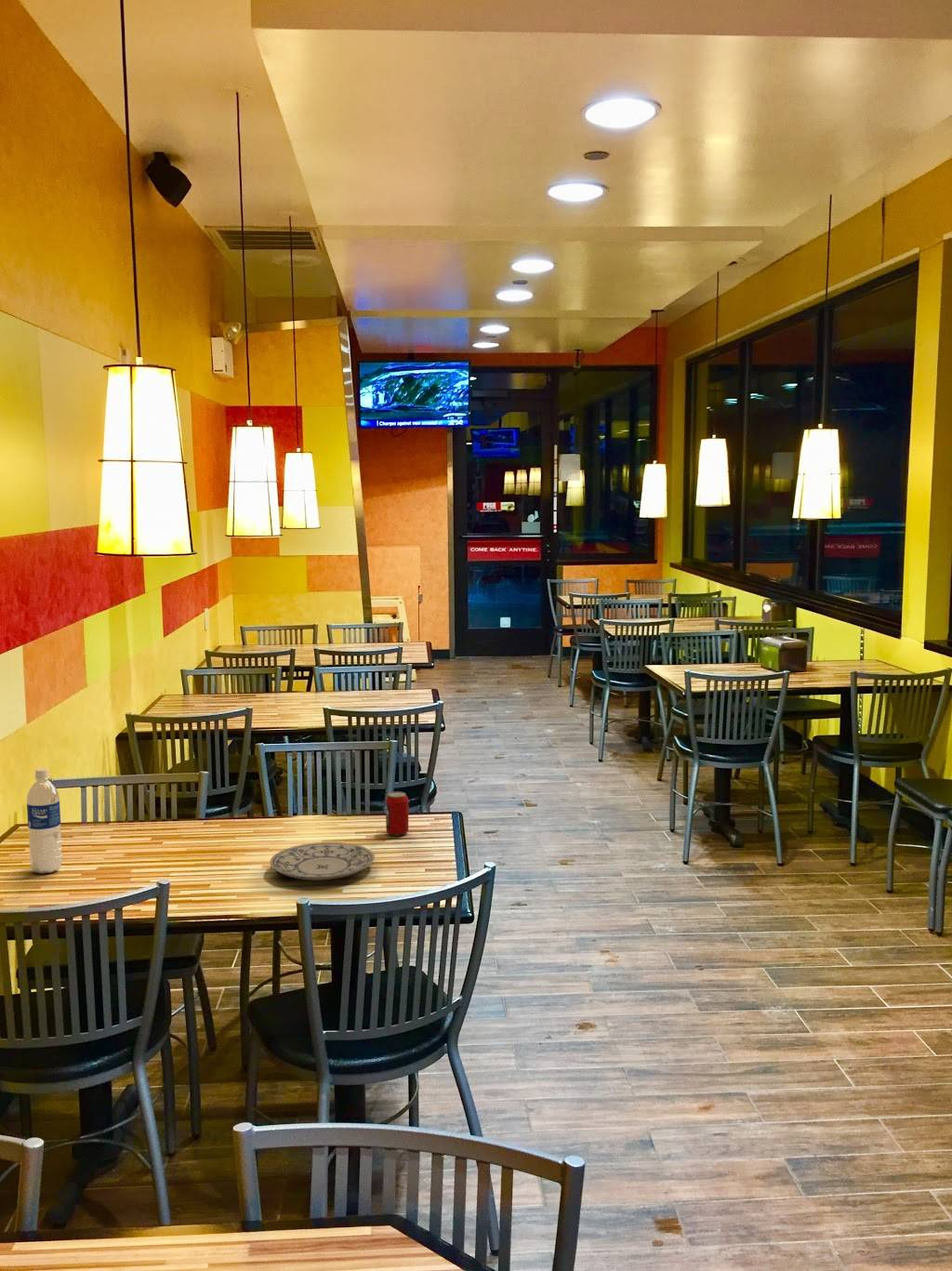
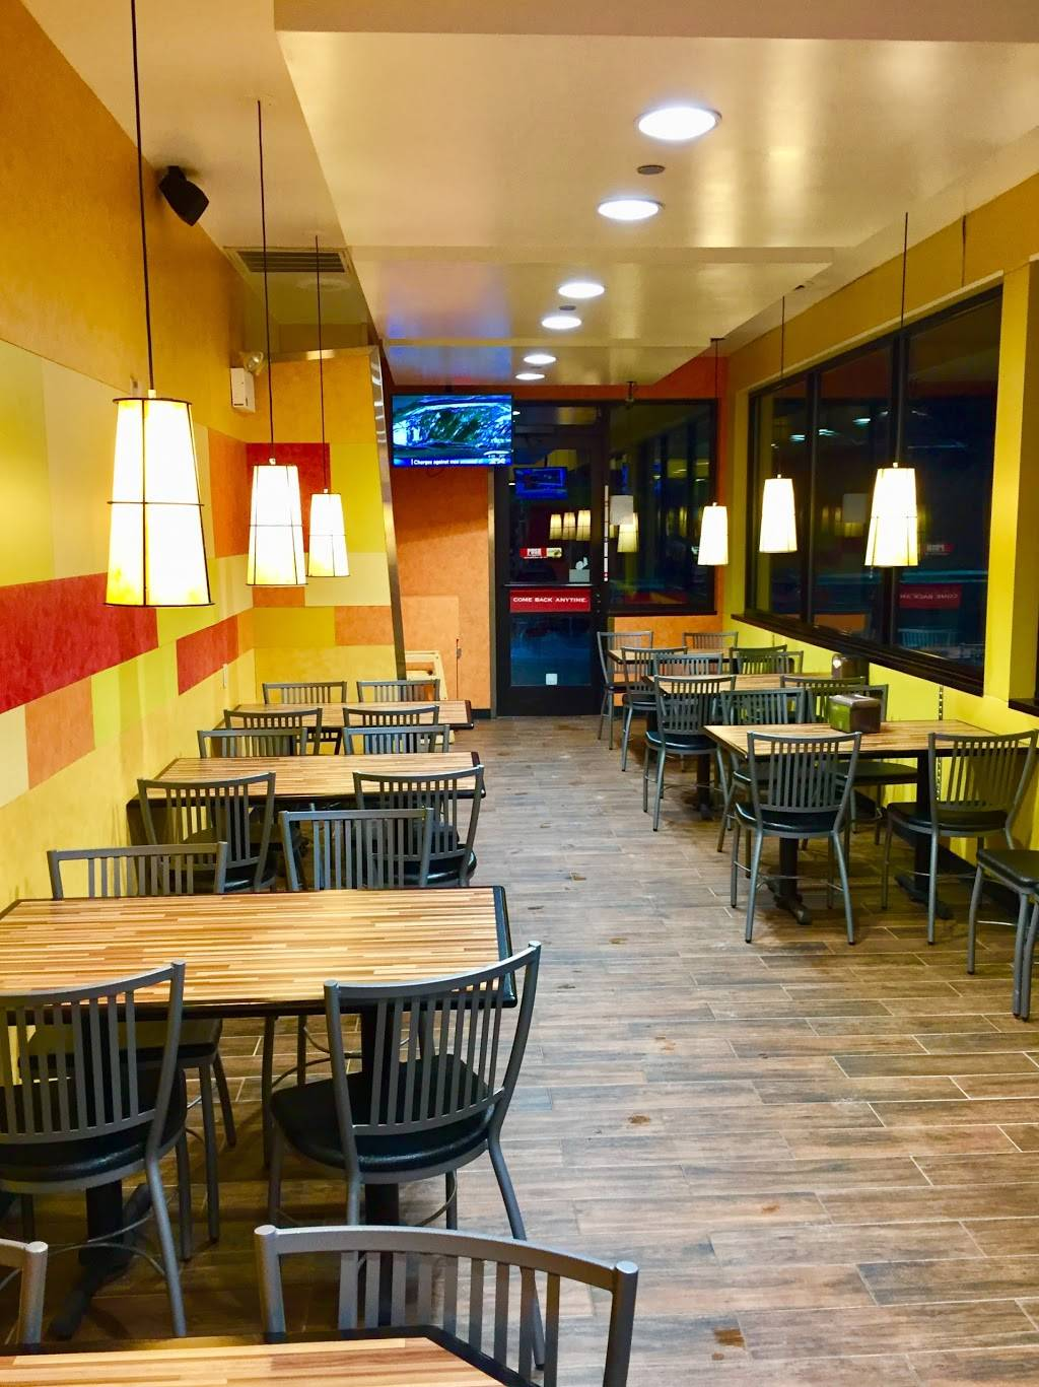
- beverage can (397, 813)
- water bottle (44, 820)
- plate (323, 864)
